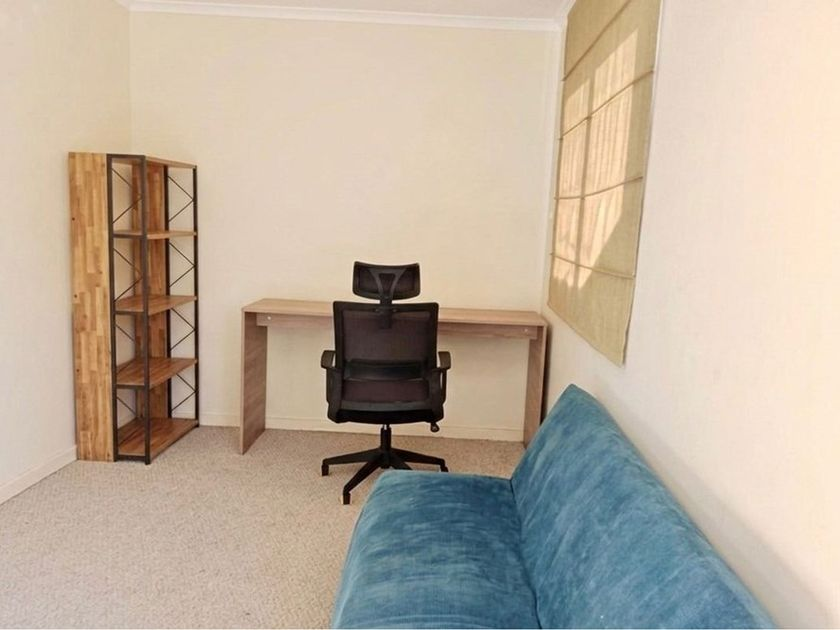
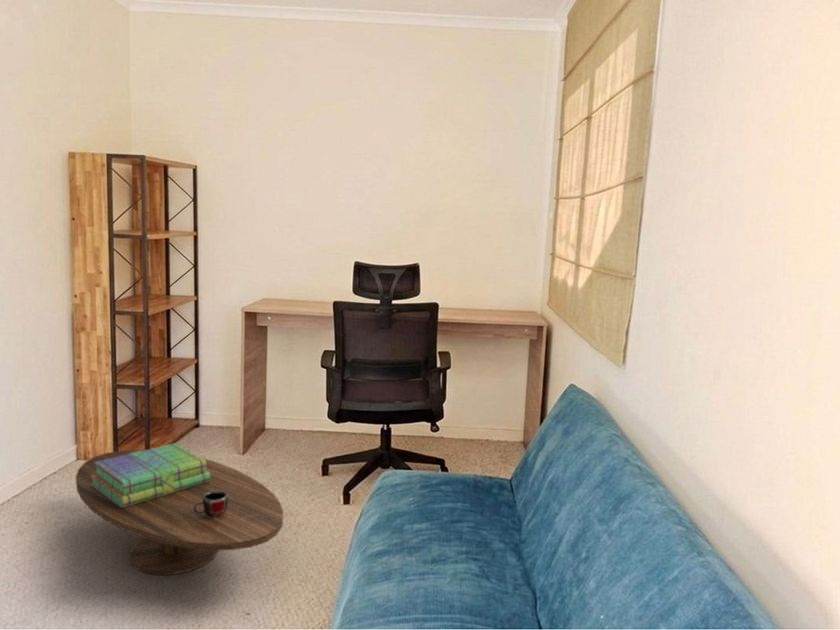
+ coffee table (175, 520)
+ stack of books (151, 471)
+ mug (211, 504)
